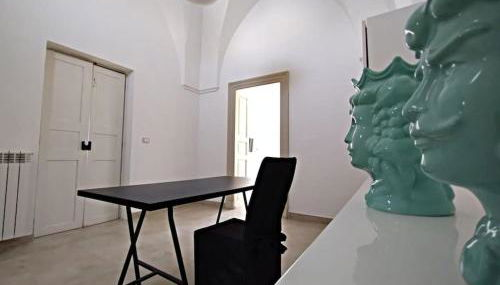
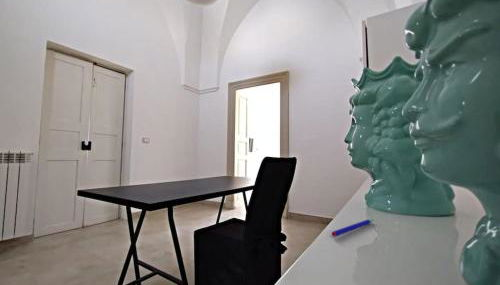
+ pen (354, 226)
